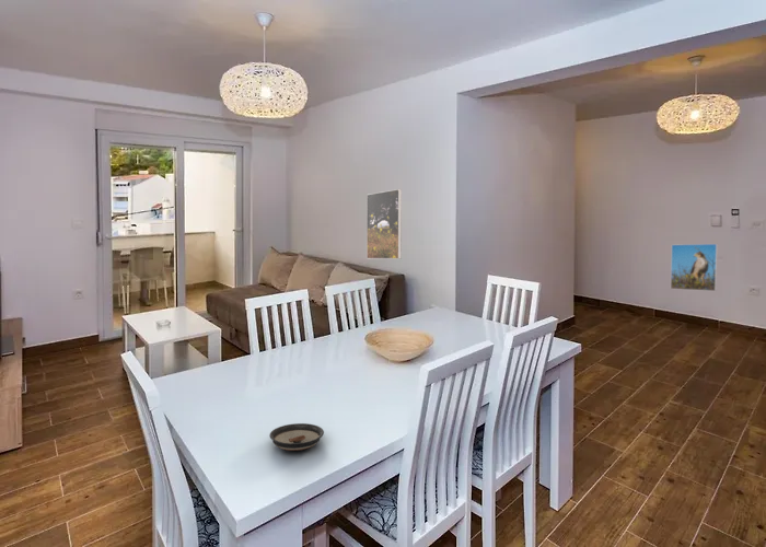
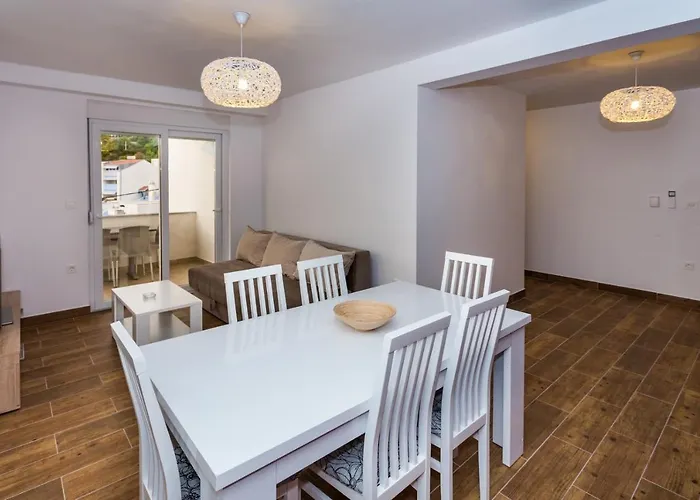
- saucer (297, 439)
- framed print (693, 267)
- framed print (383, 225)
